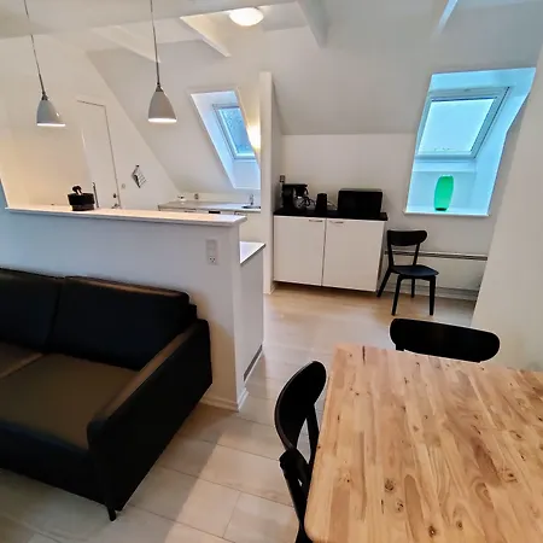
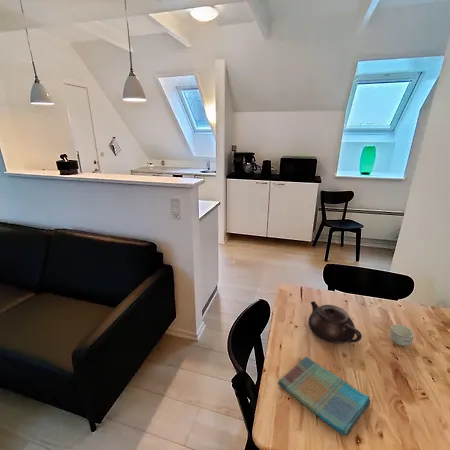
+ teapot (332, 321)
+ dish towel (323, 390)
+ cup (402, 335)
